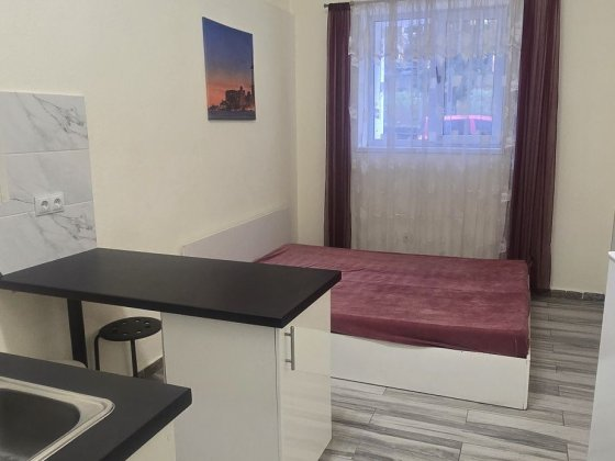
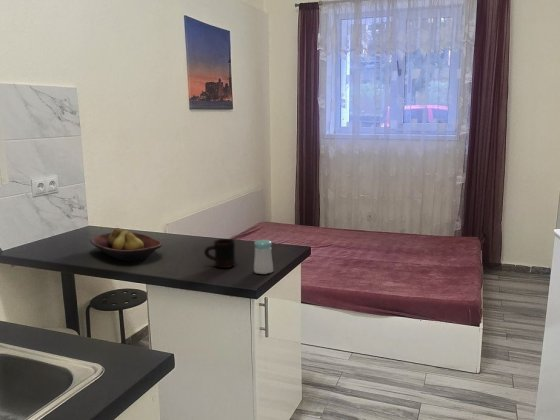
+ fruit bowl (125, 242)
+ mug (220, 253)
+ salt shaker (263, 256)
